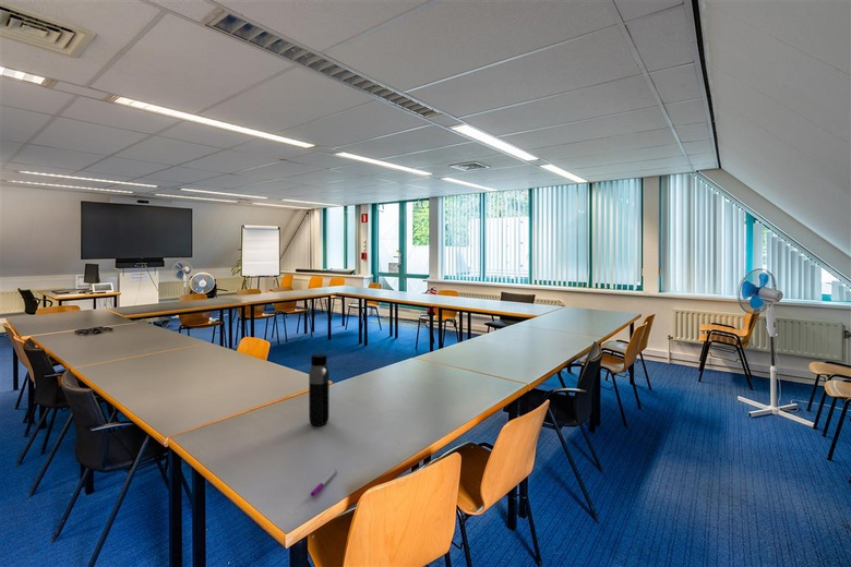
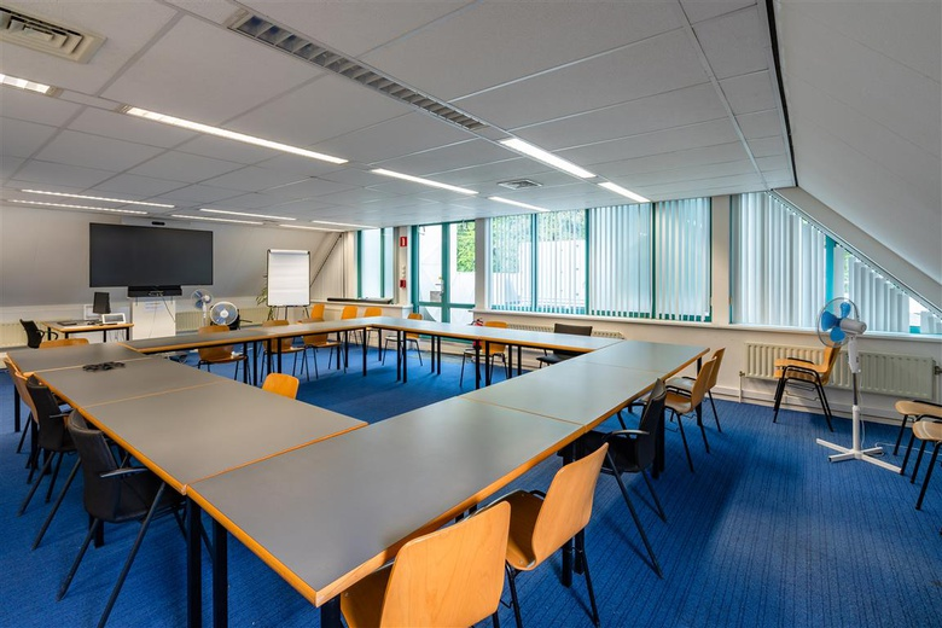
- water bottle (319, 389)
- pen (324, 481)
